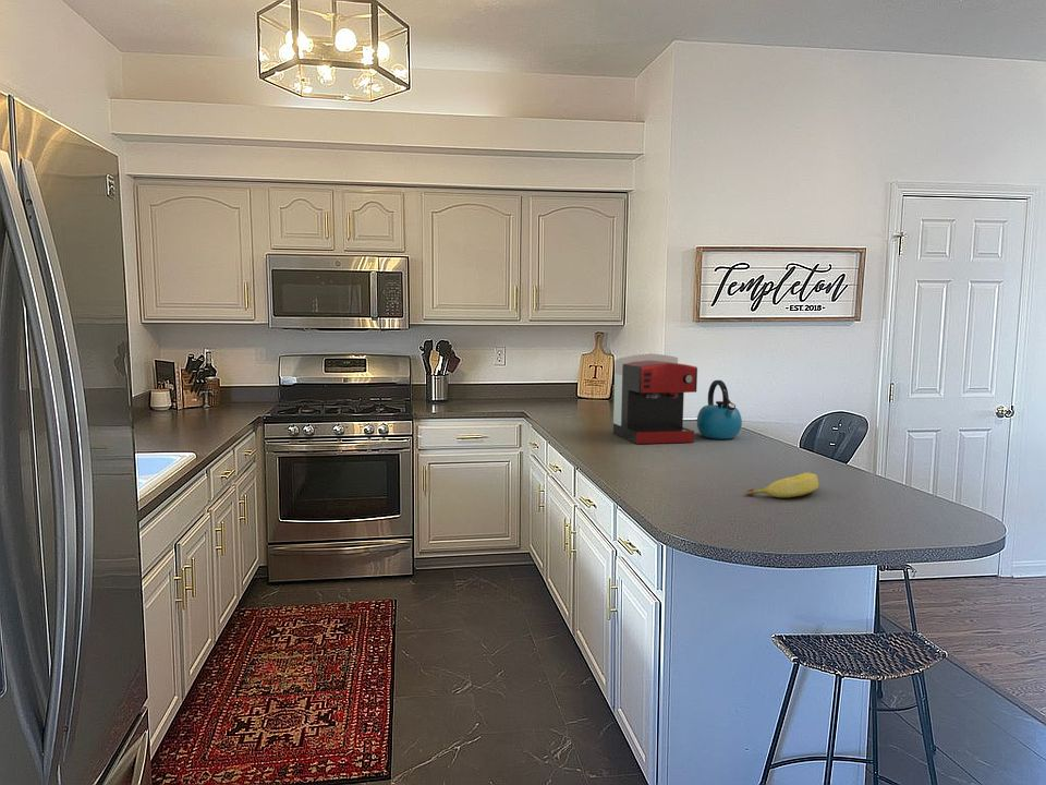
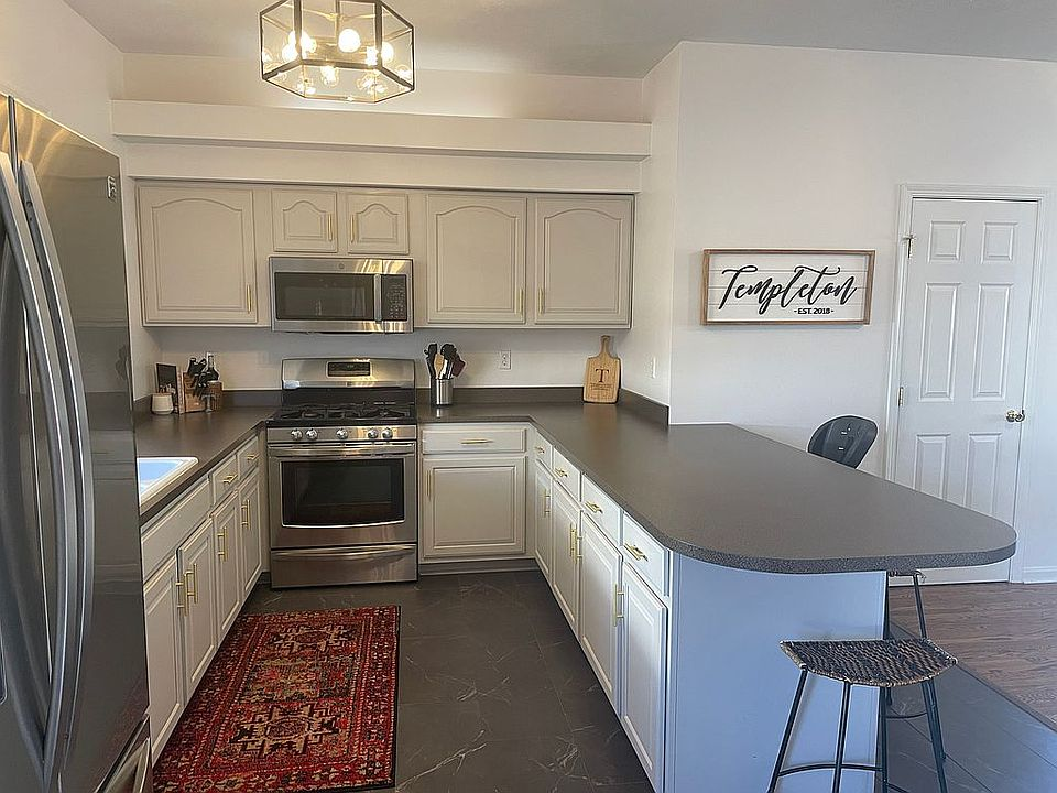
- kettle (720, 409)
- banana (782, 481)
- coffee maker (657, 397)
